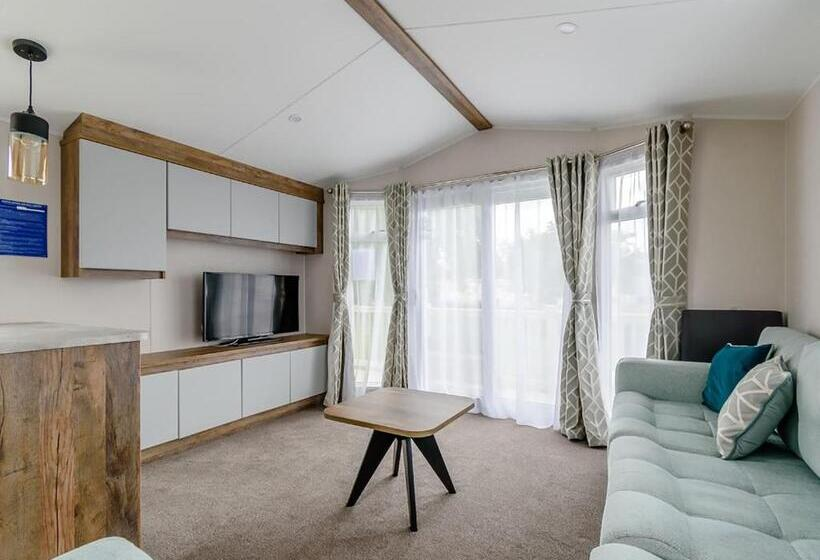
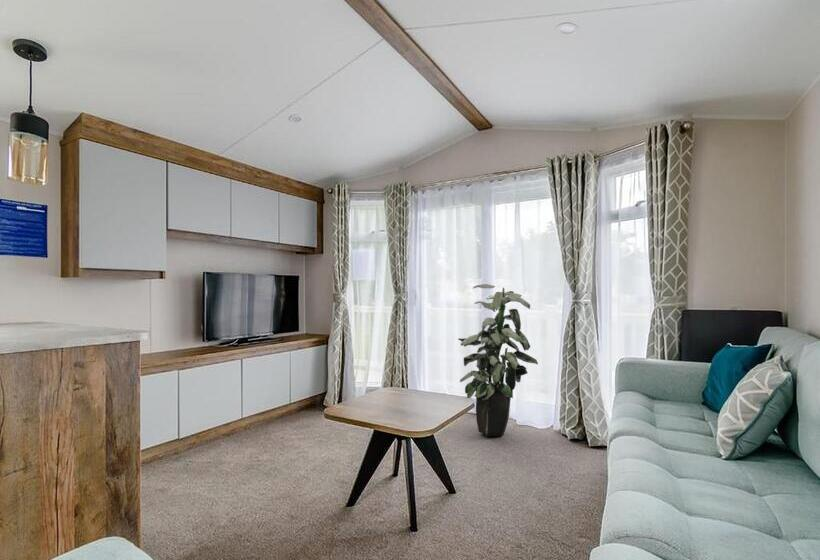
+ indoor plant (493, 358)
